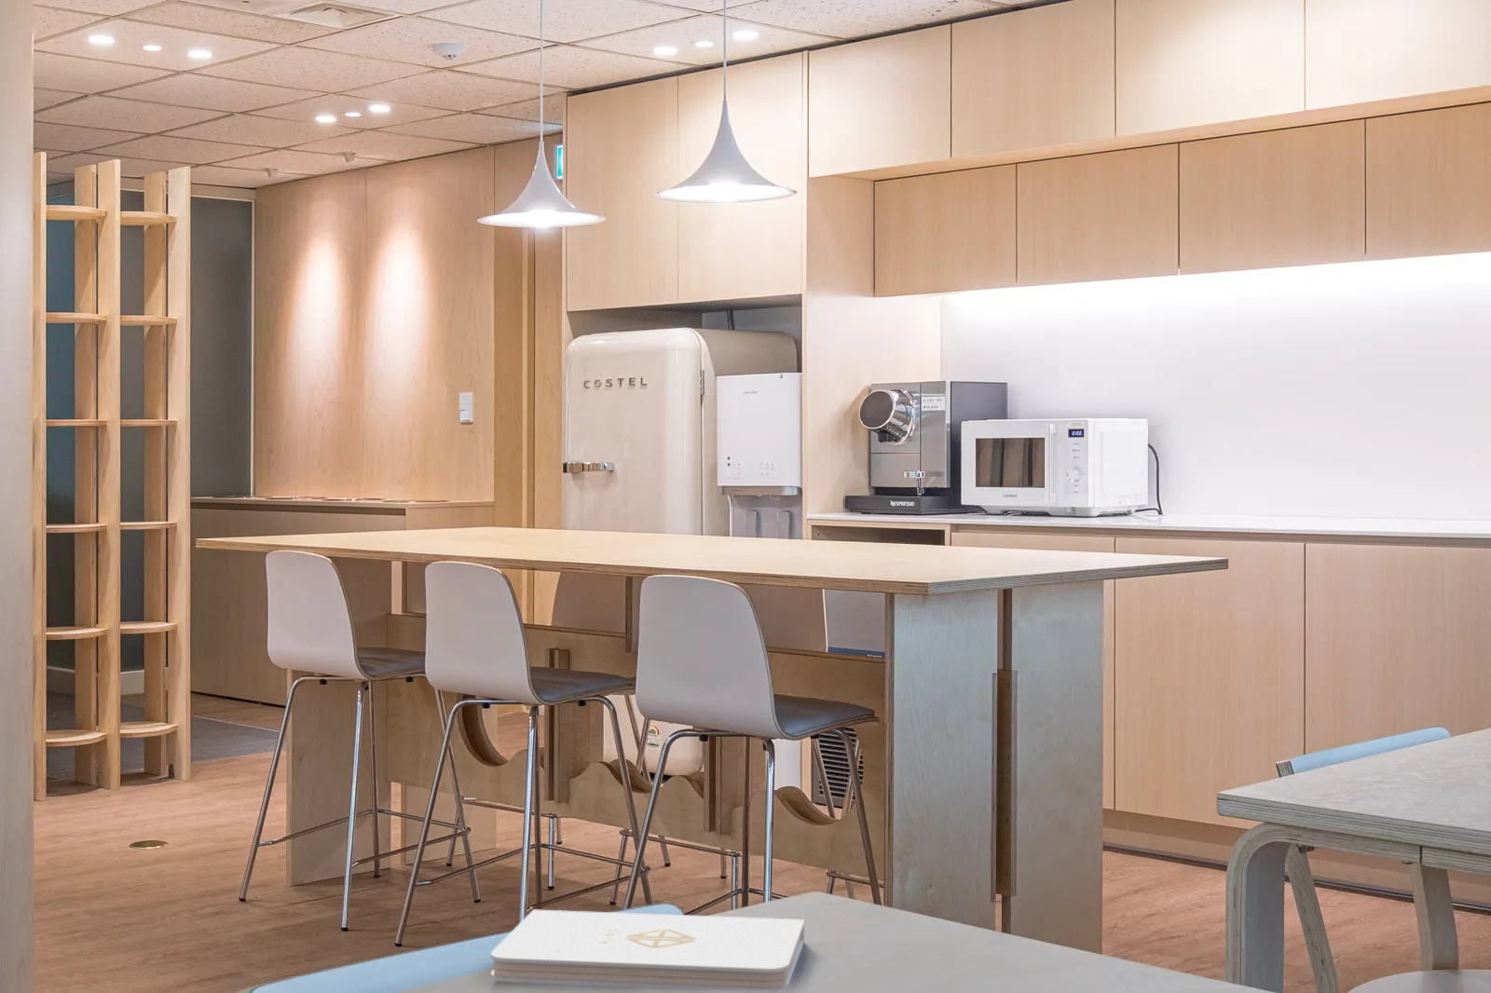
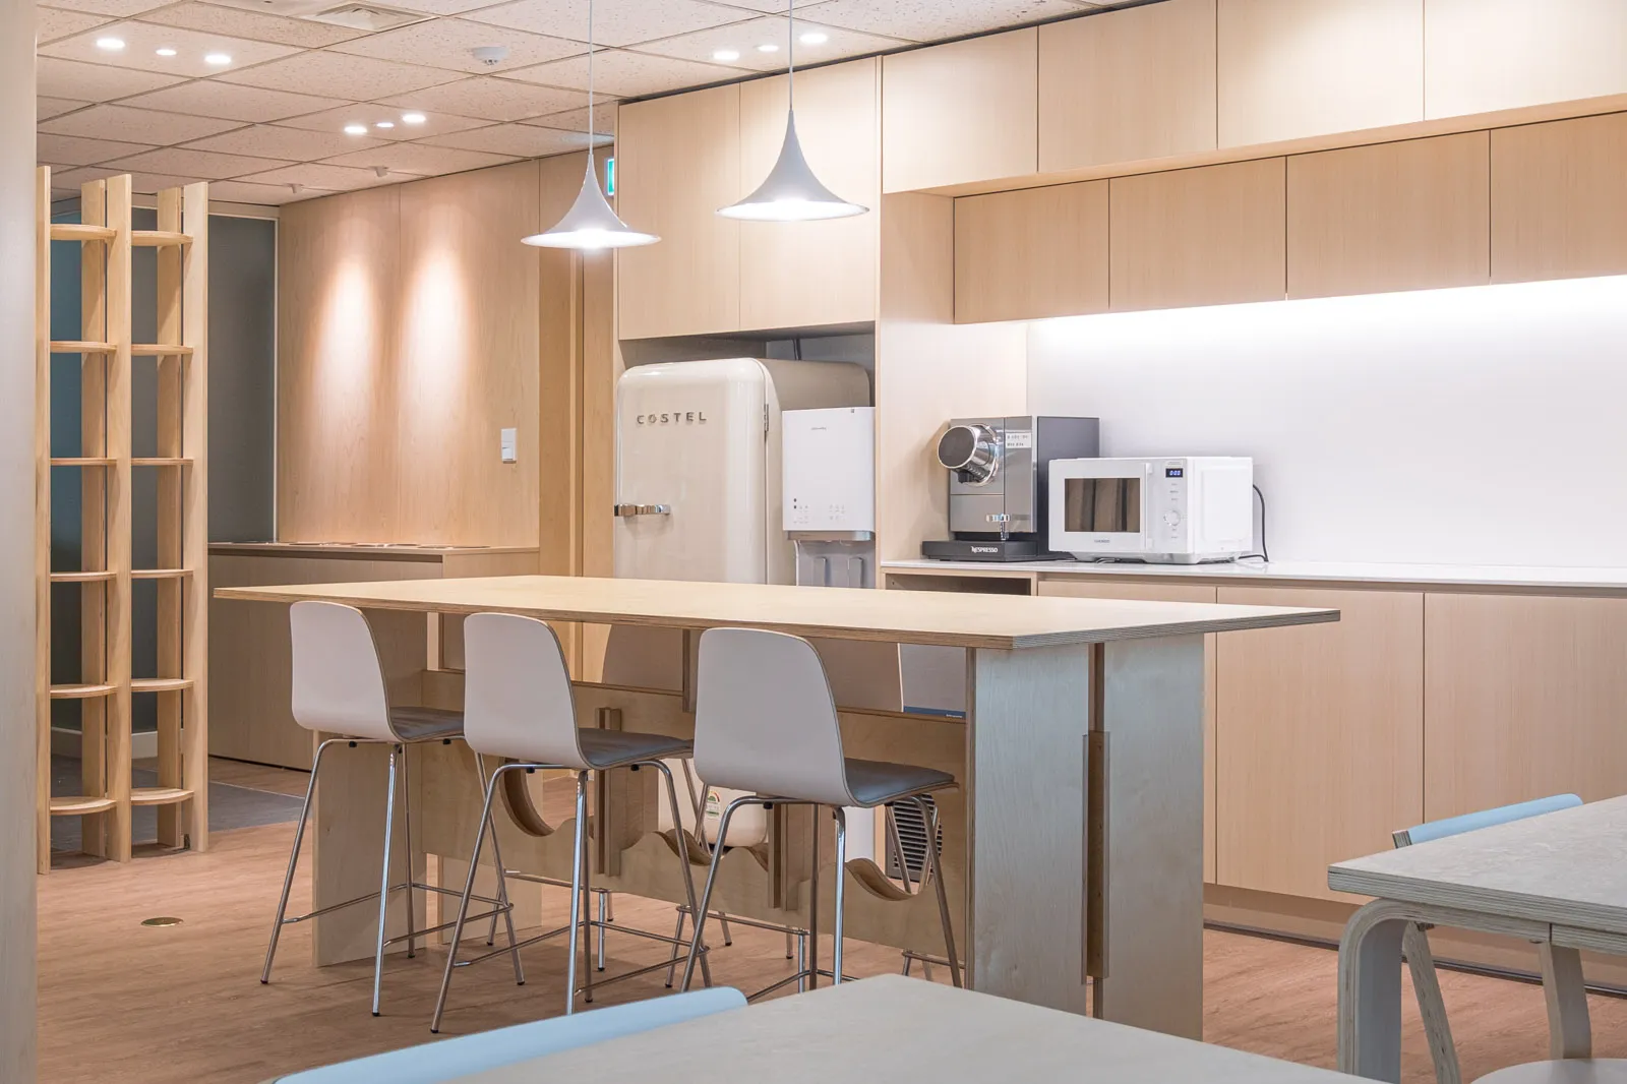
- notepad (652, 949)
